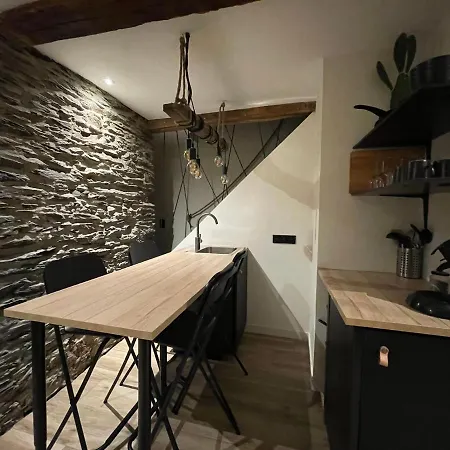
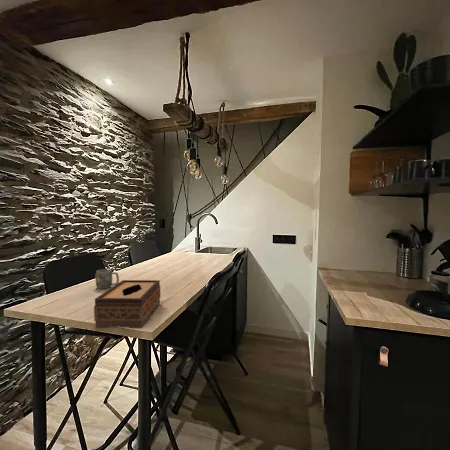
+ mug (107, 278)
+ tissue box (131, 301)
